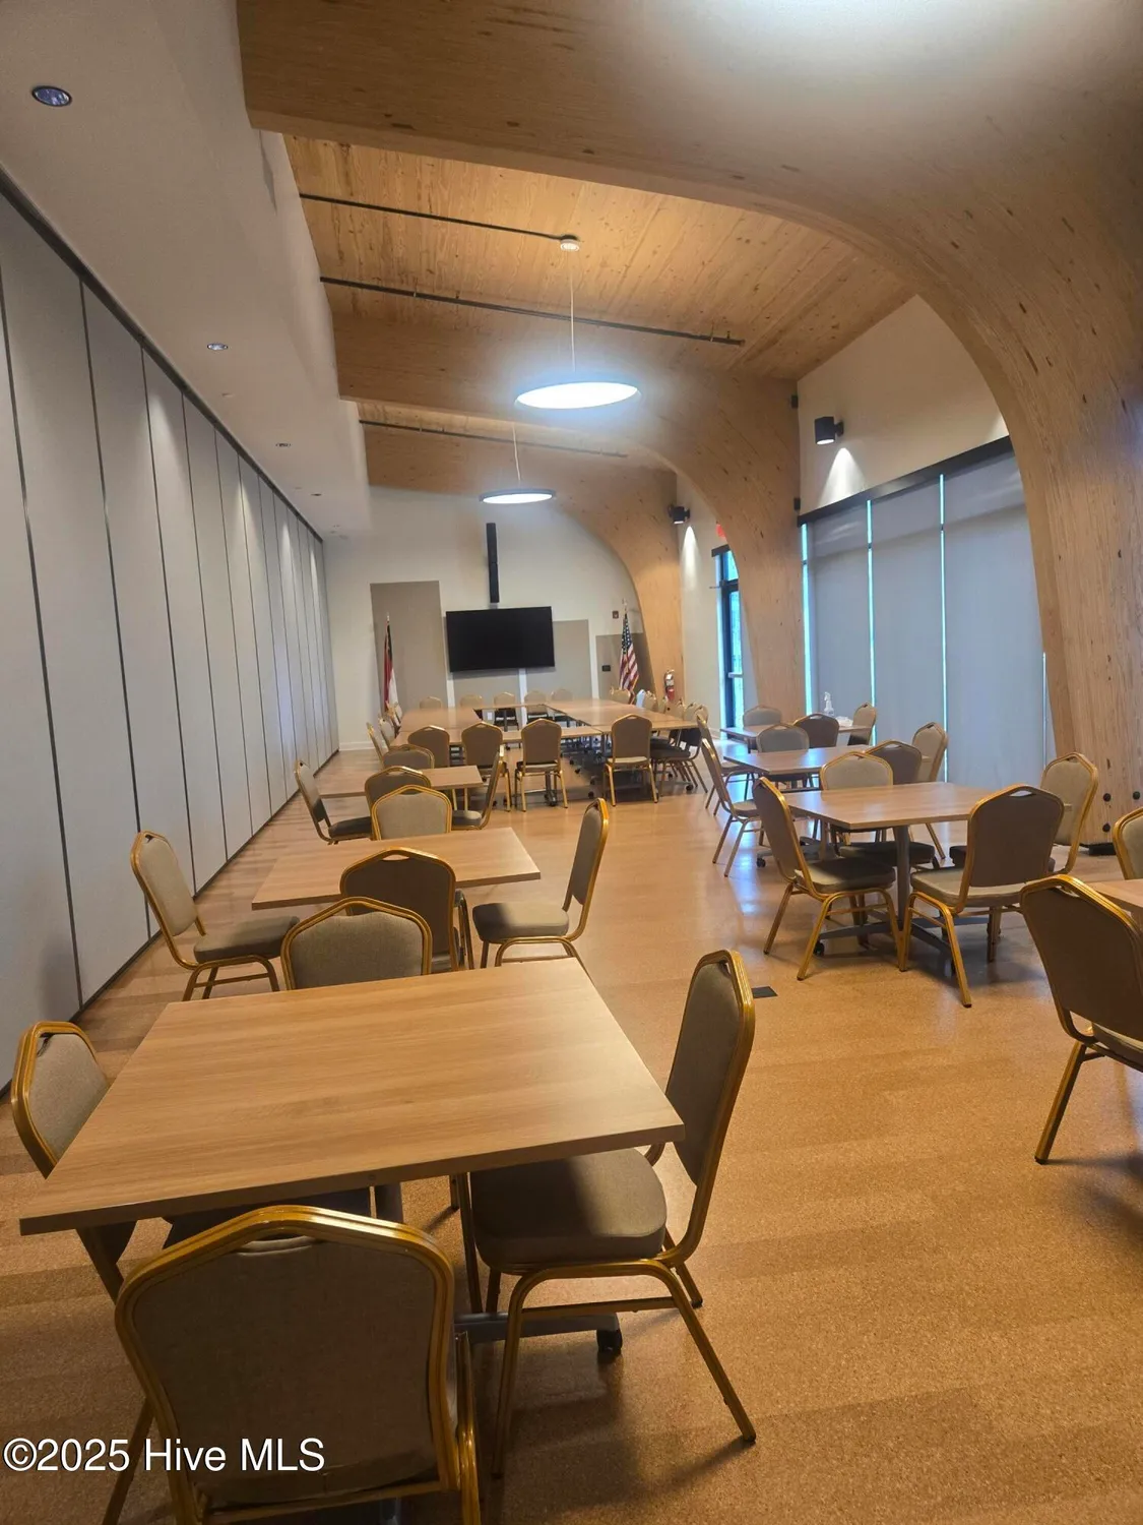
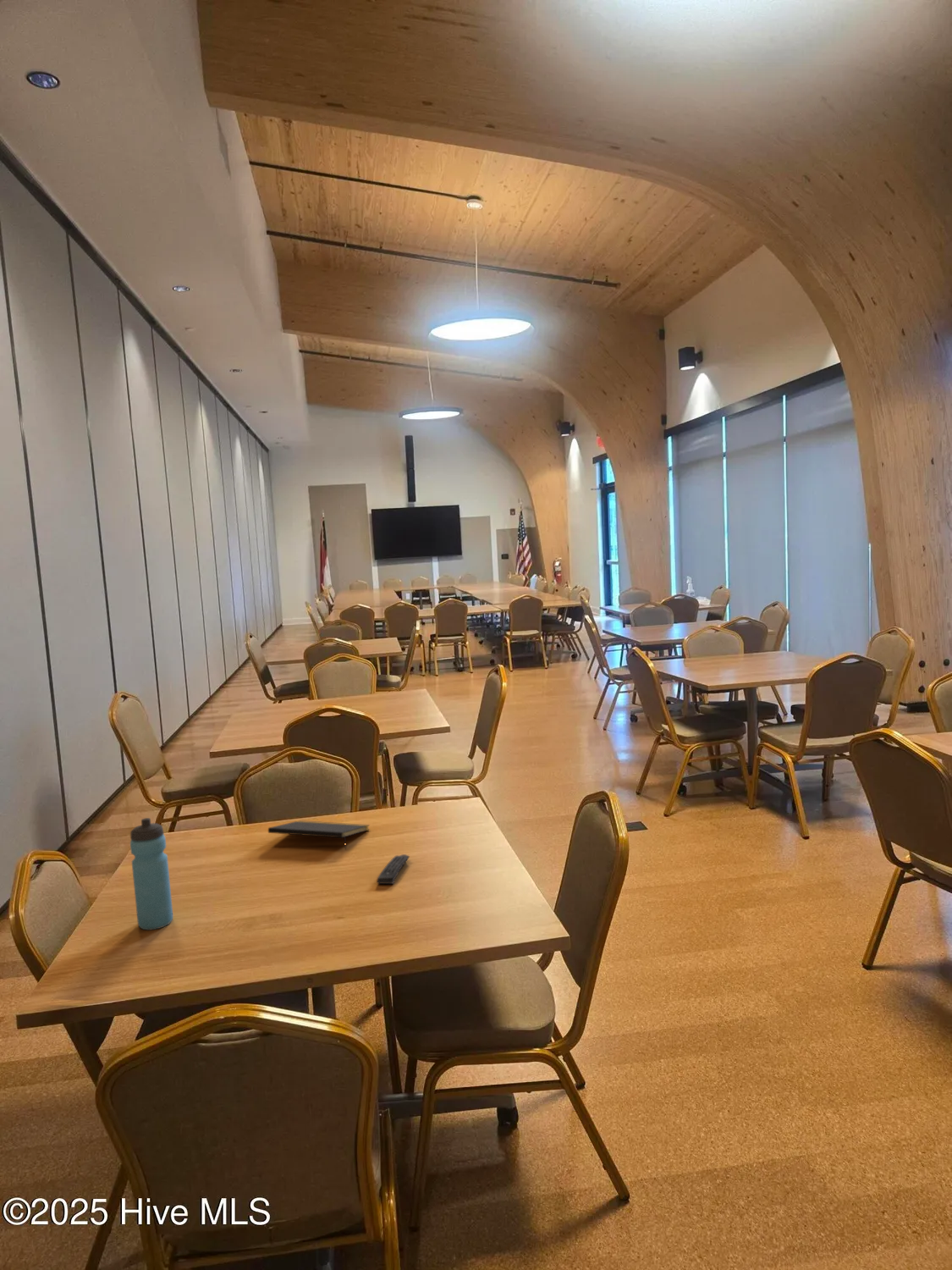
+ notepad (319, 828)
+ remote control (394, 867)
+ water bottle (151, 871)
